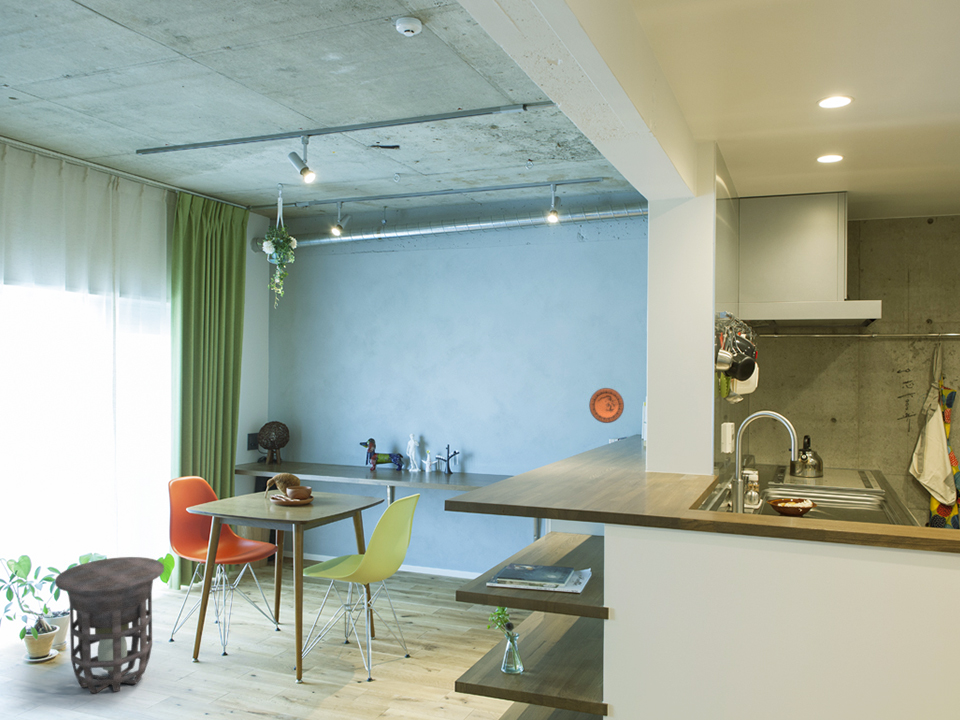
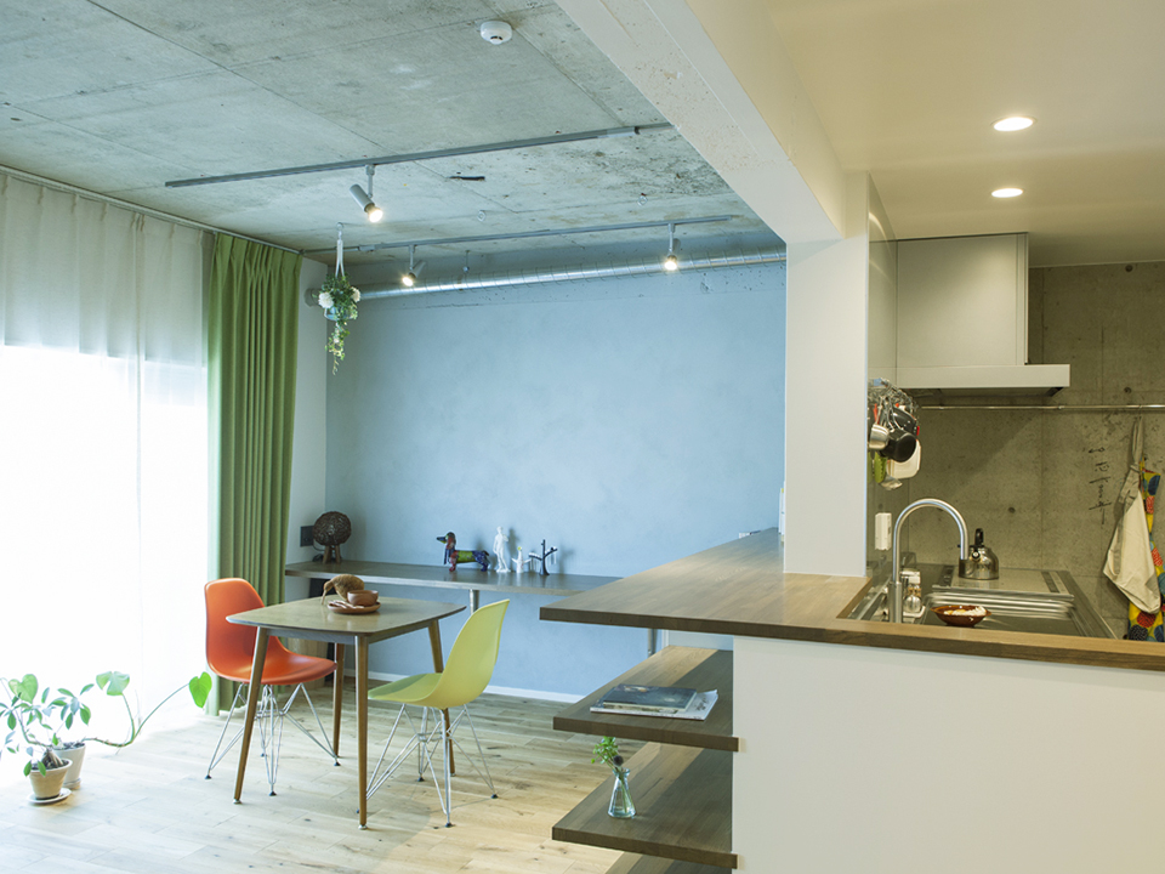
- decorative plate (606, 405)
- side table (110, 627)
